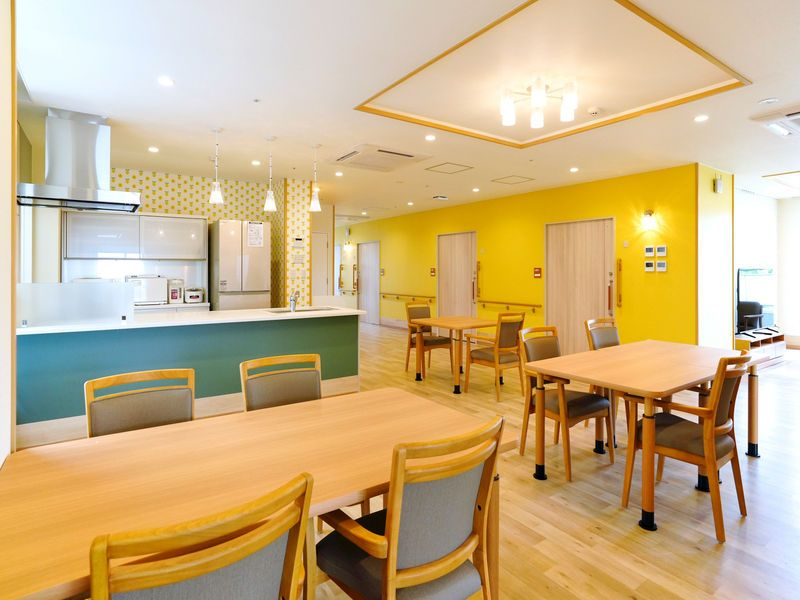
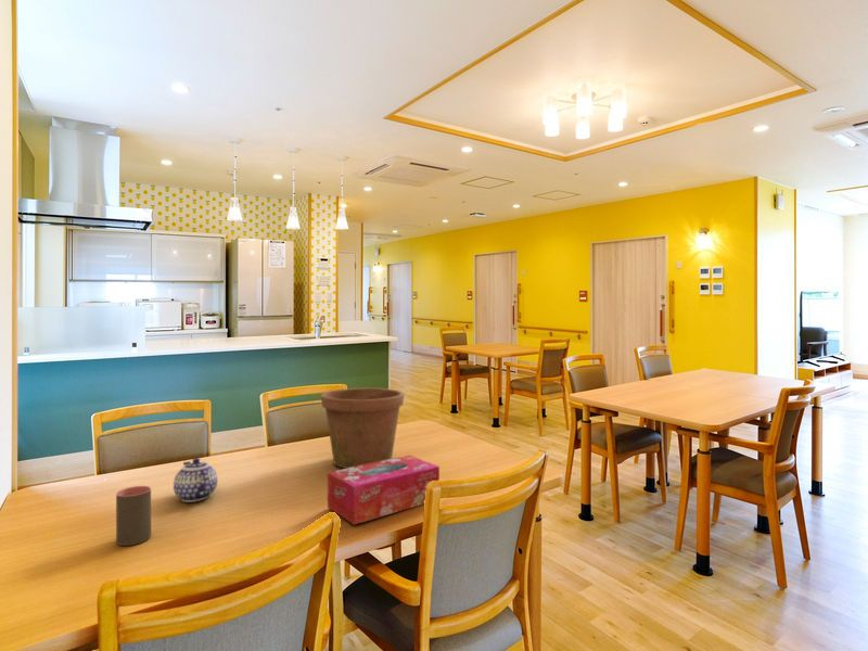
+ teapot (195, 477)
+ flower pot (362, 426)
+ cup (133, 514)
+ tissue box (384, 486)
